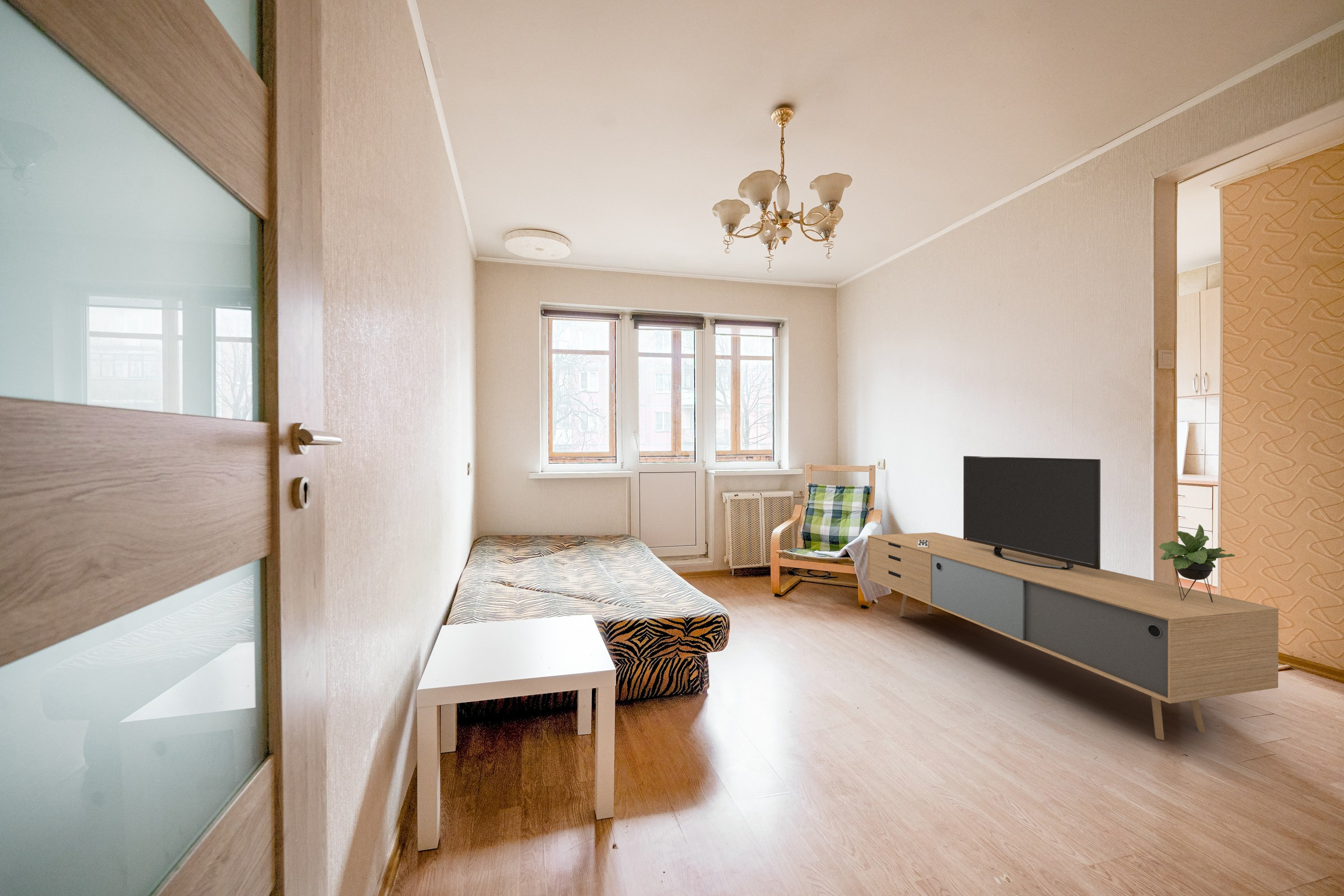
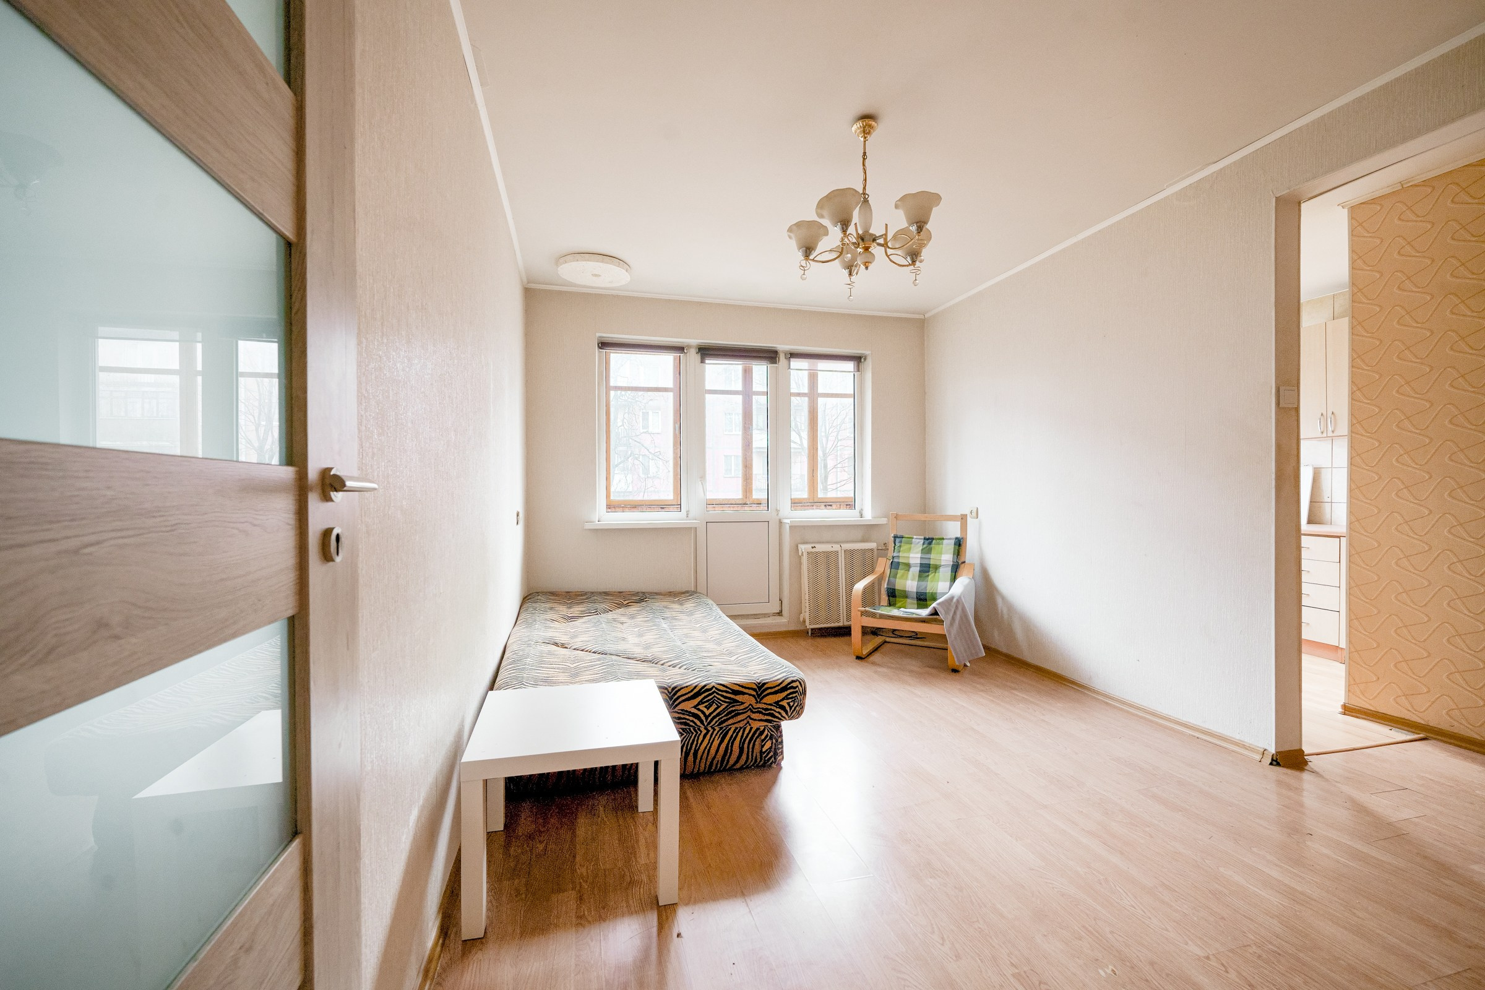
- media console (1016, 558)
